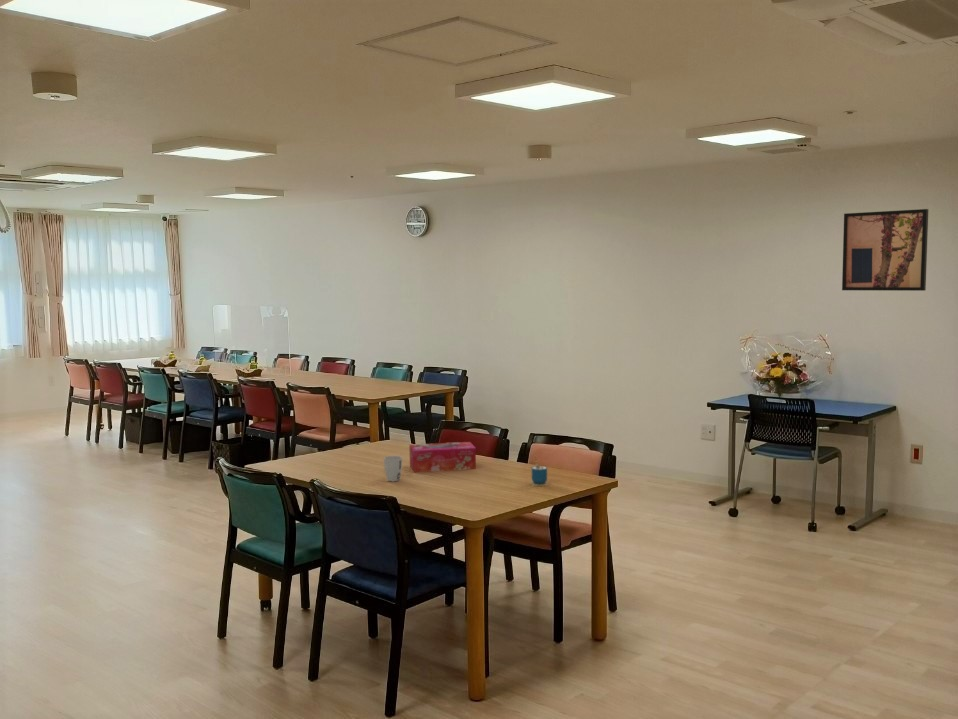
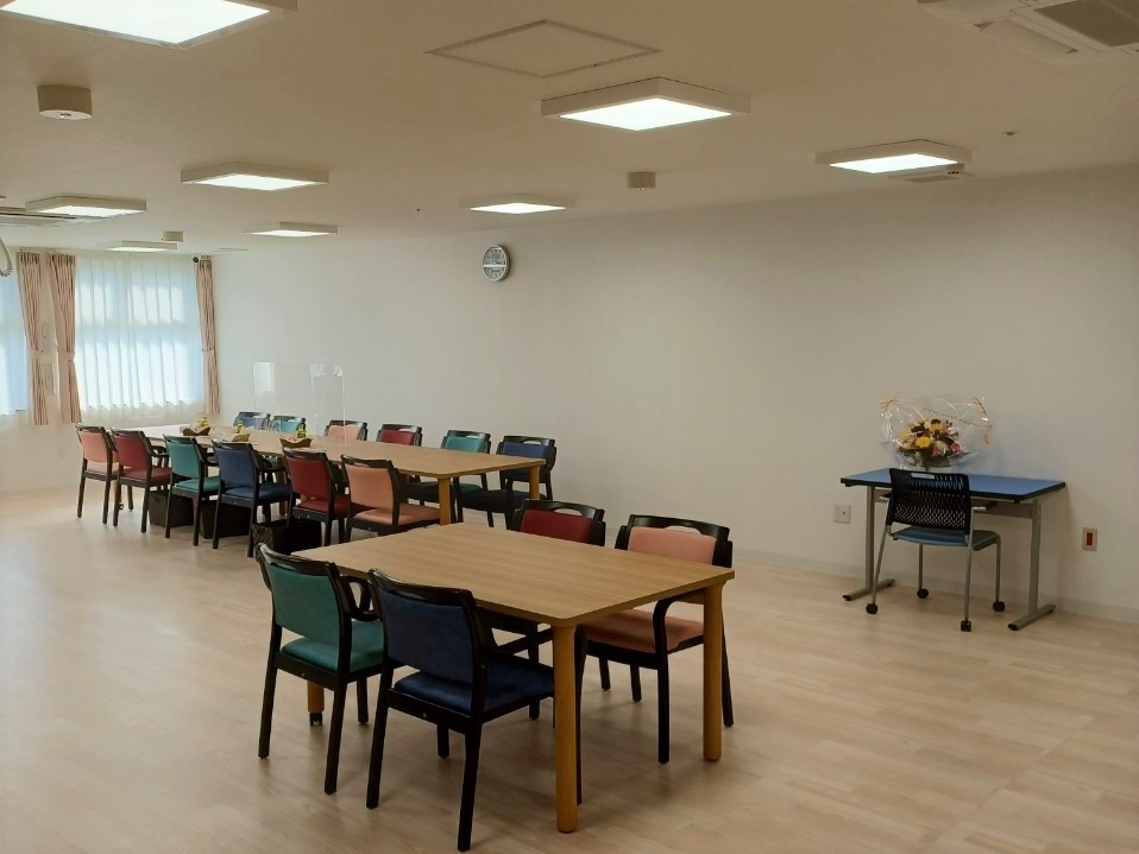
- tissue box (442, 456)
- wall art (883, 251)
- cup (393, 468)
- cup (539, 470)
